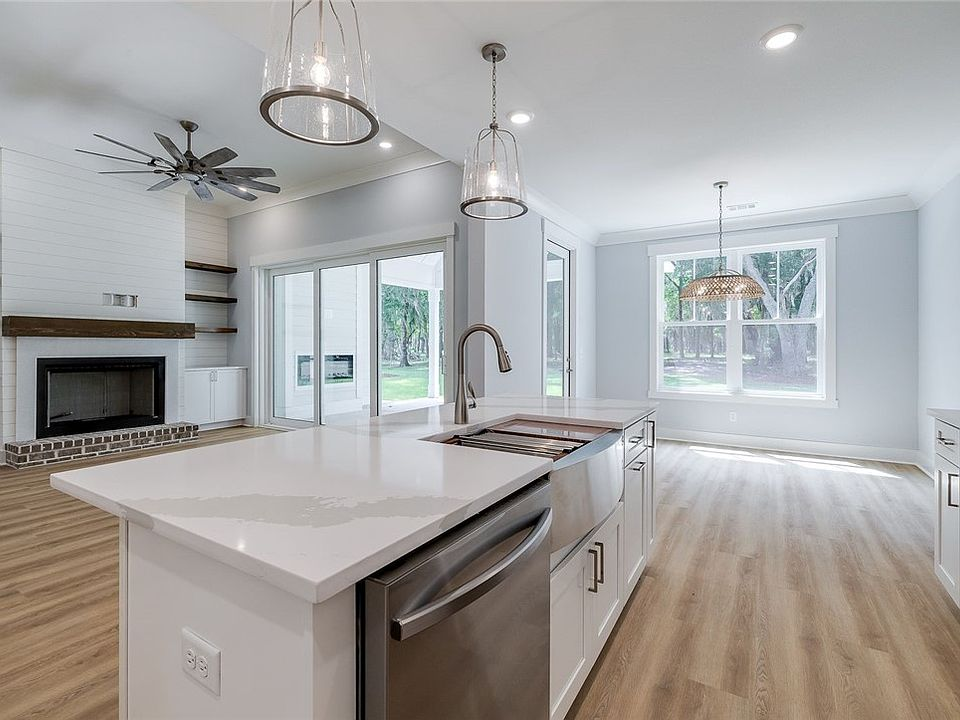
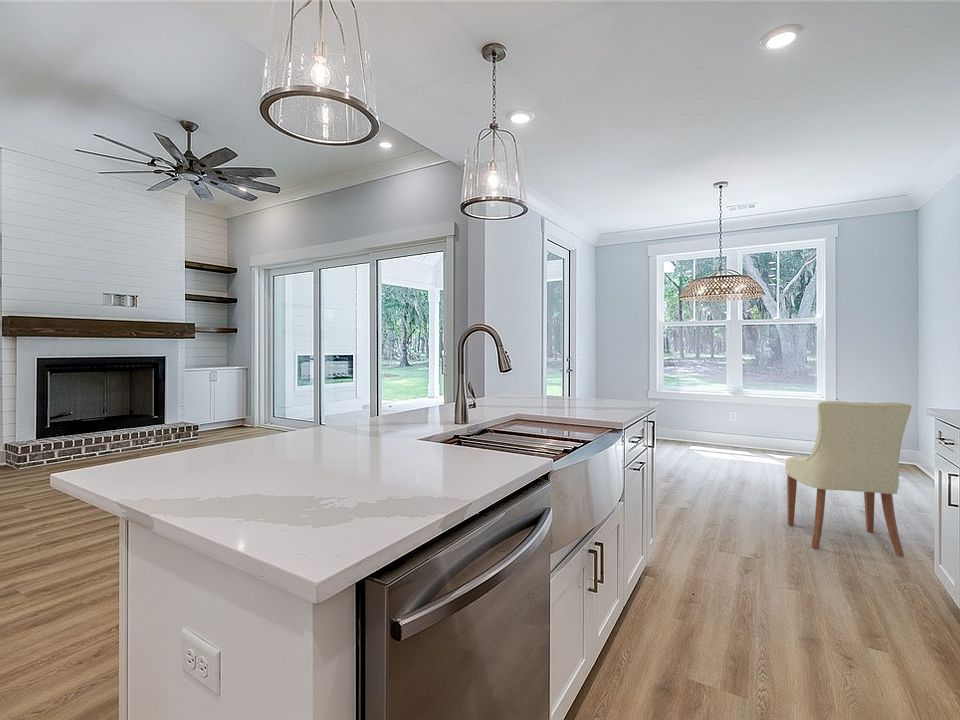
+ chair (844, 470)
